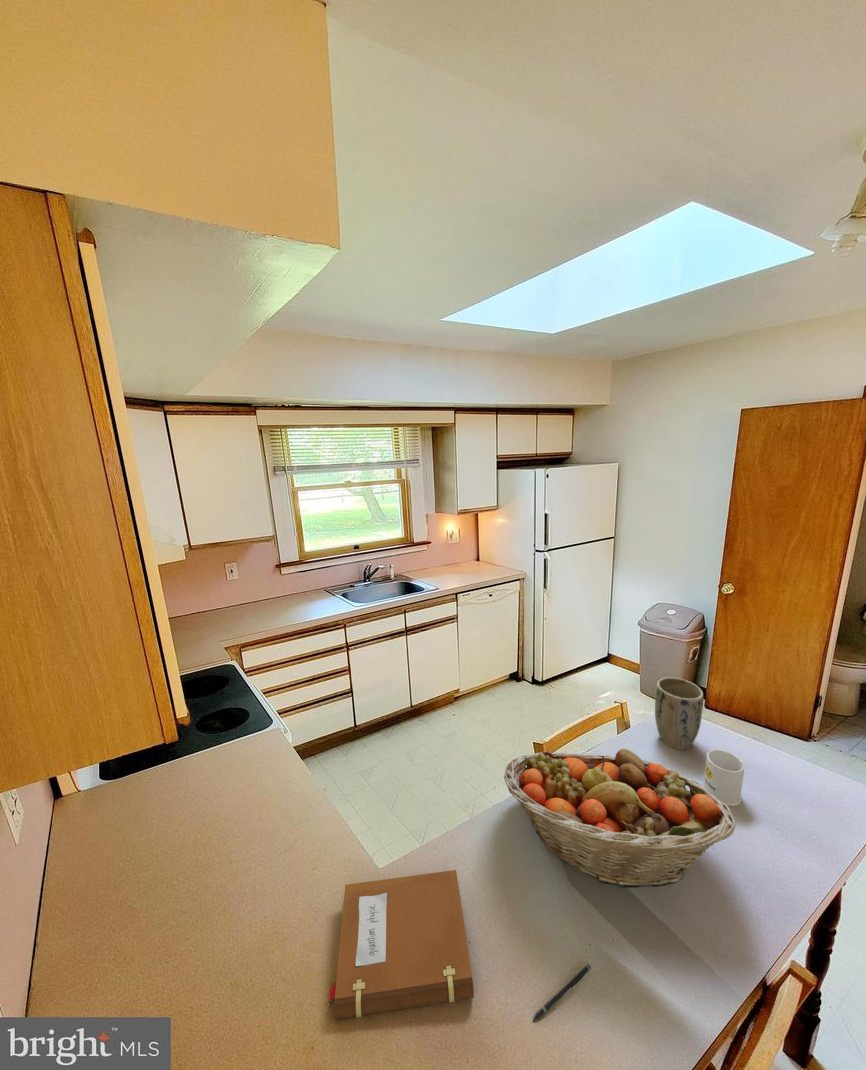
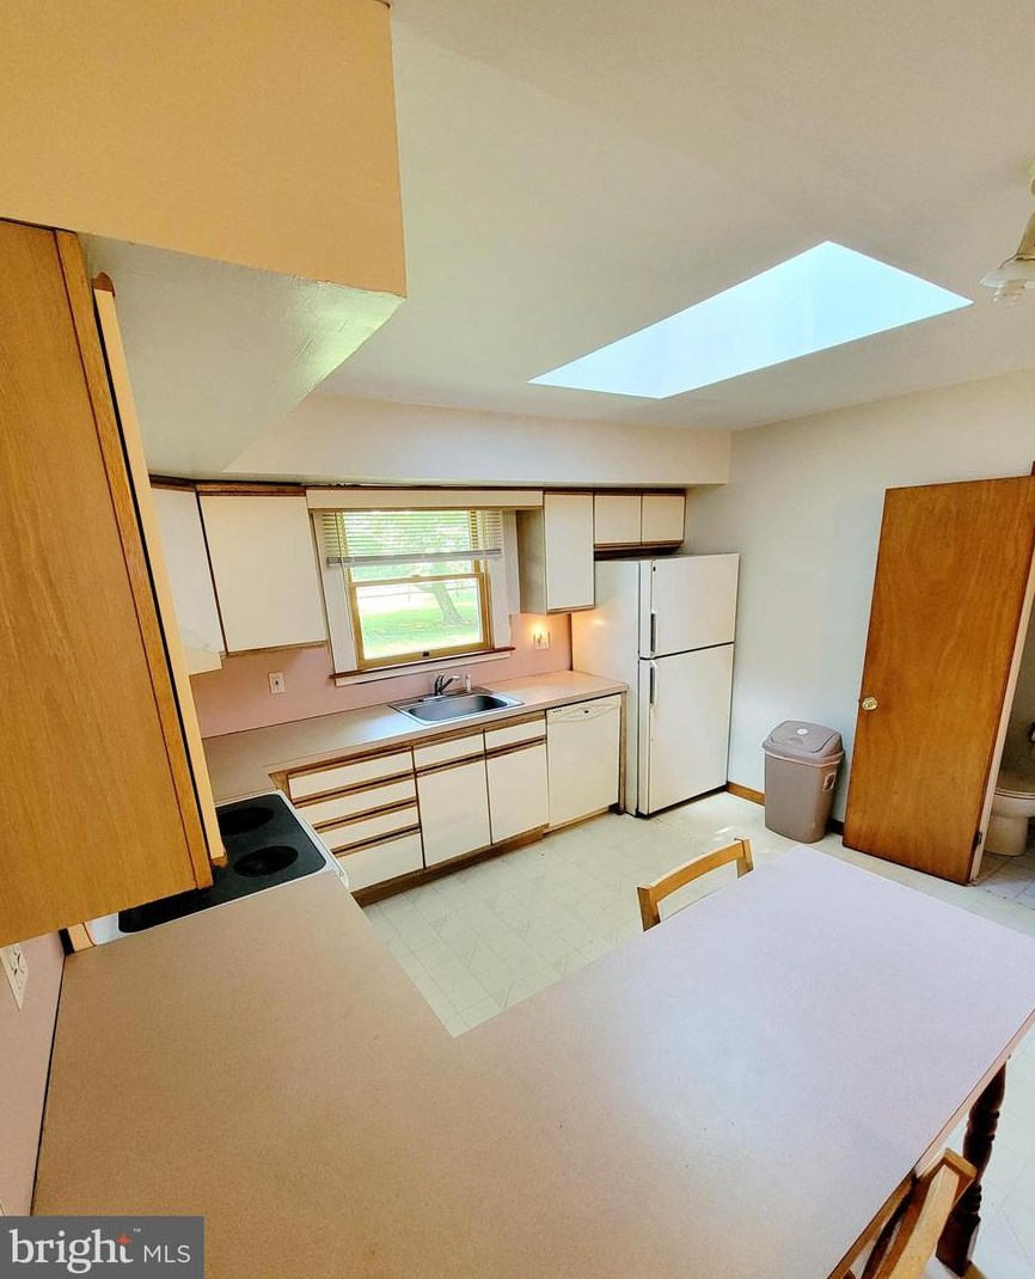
- pen (562, 992)
- fruit basket (608, 803)
- plant pot (677, 714)
- notebook (399, 938)
- mug (719, 772)
